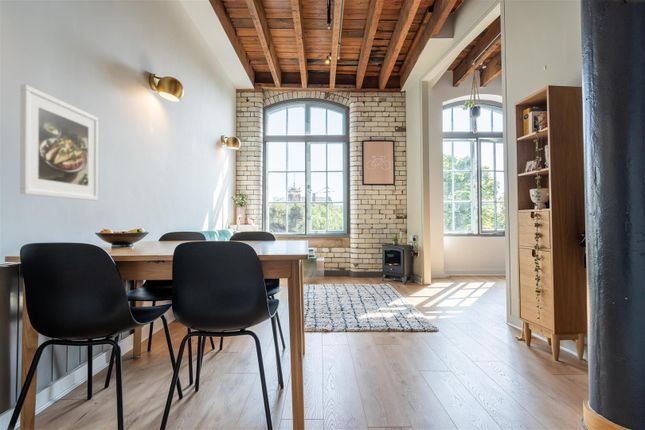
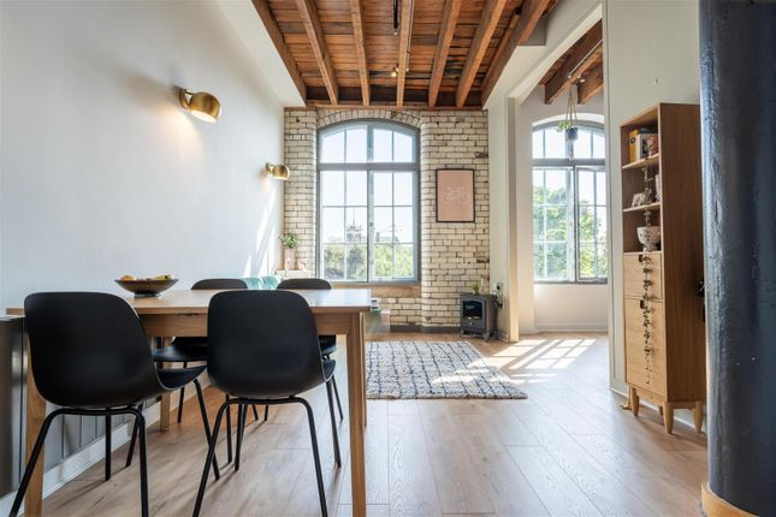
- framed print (64, 150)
